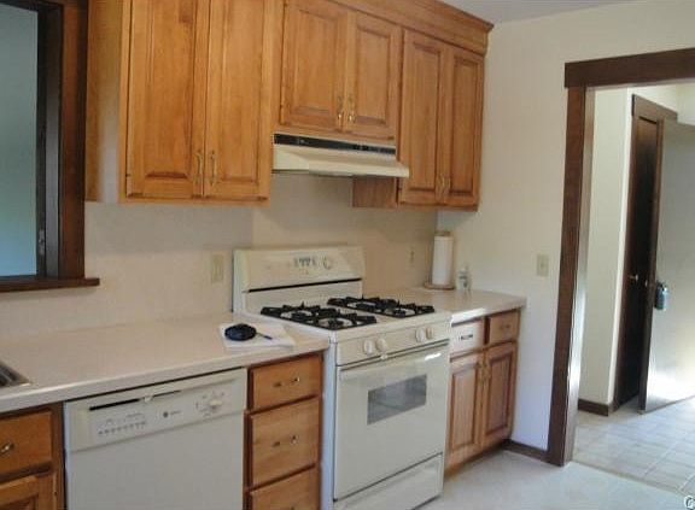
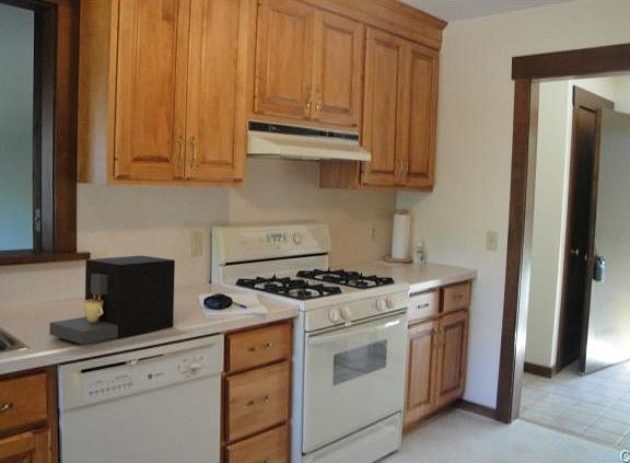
+ coffee maker (115, 296)
